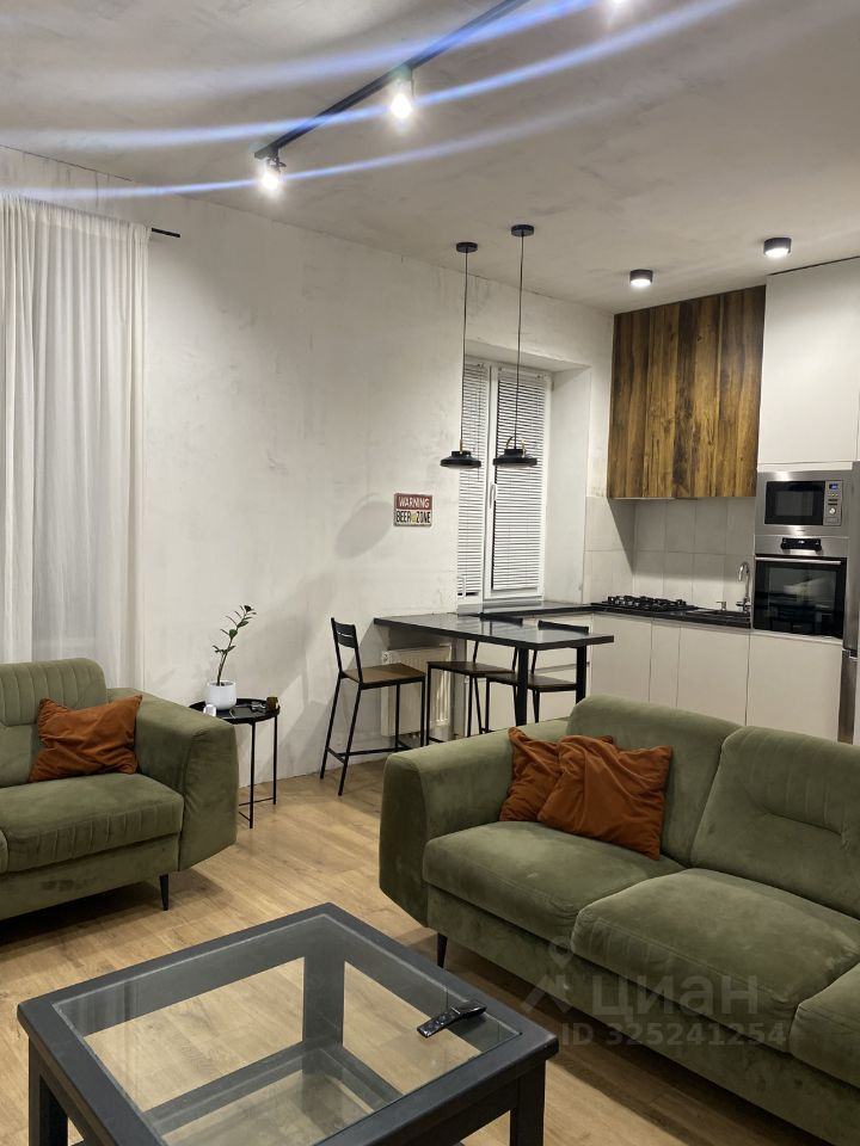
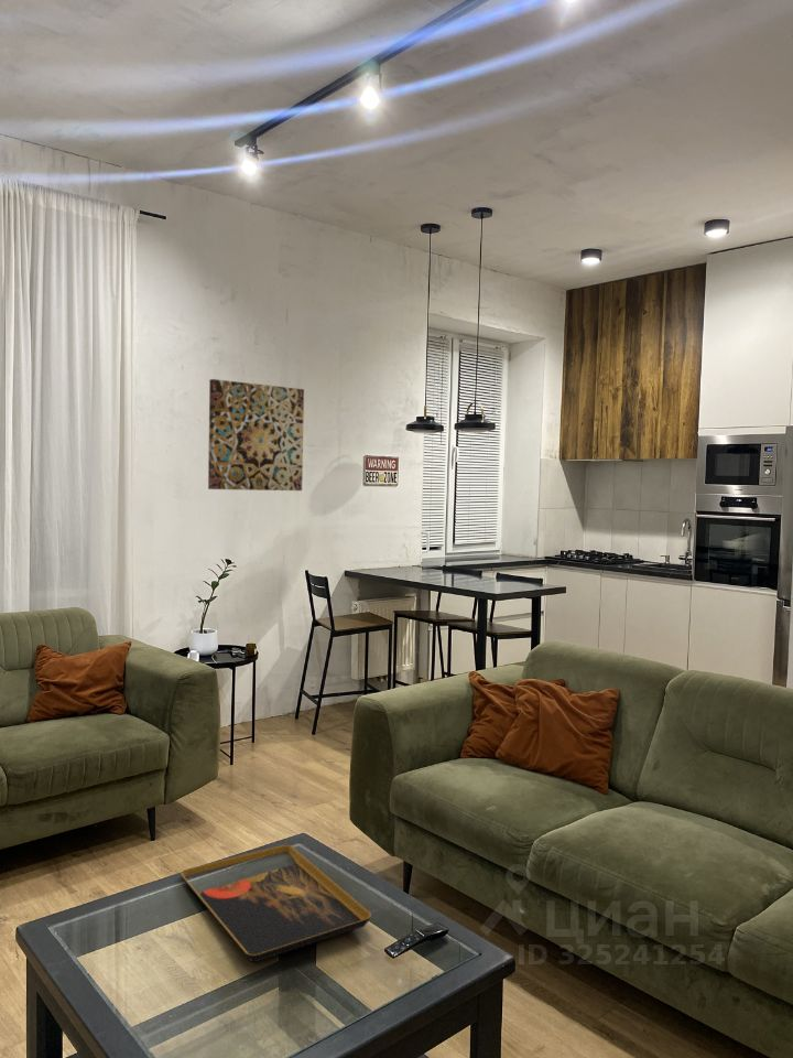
+ wall art (257, 436)
+ decorative tray (271, 897)
